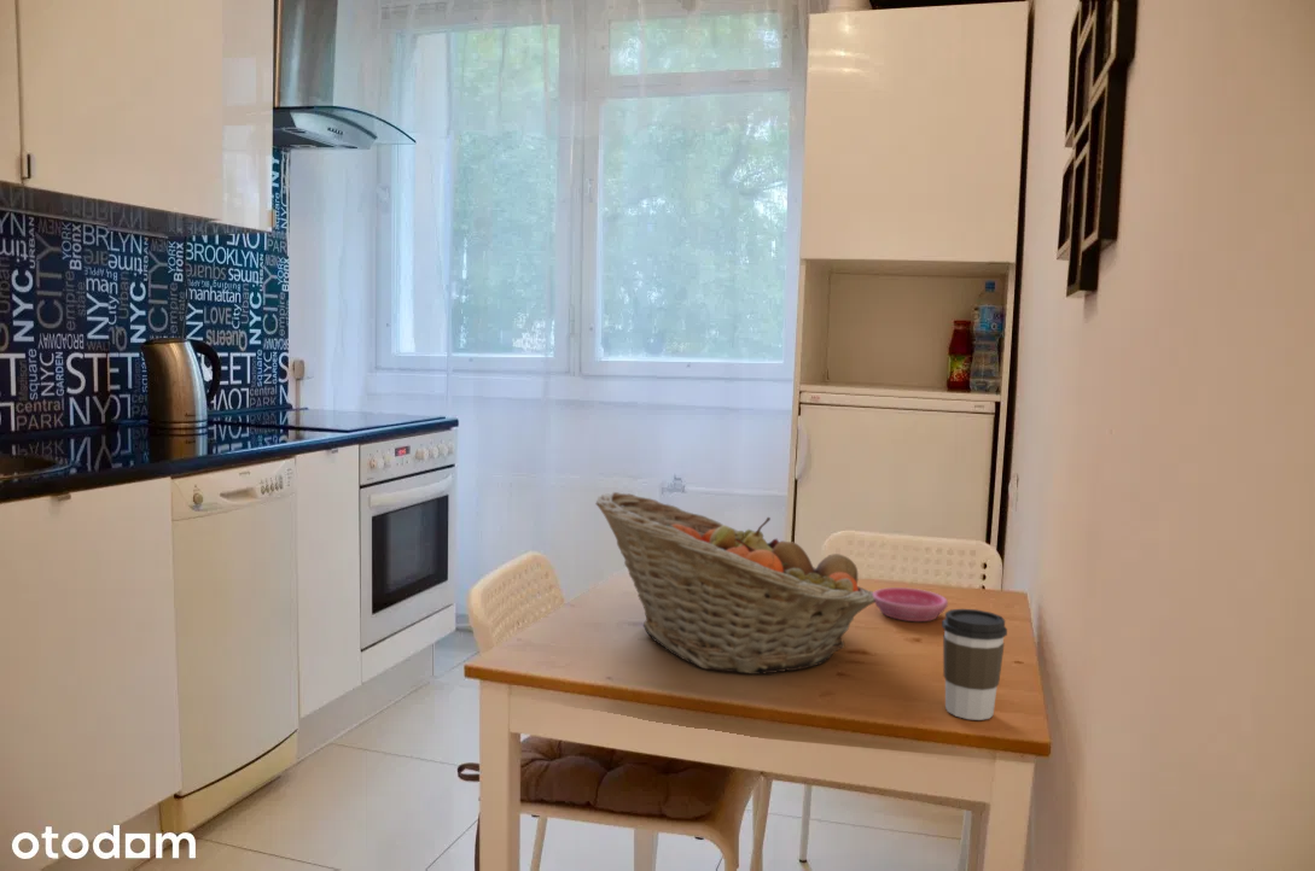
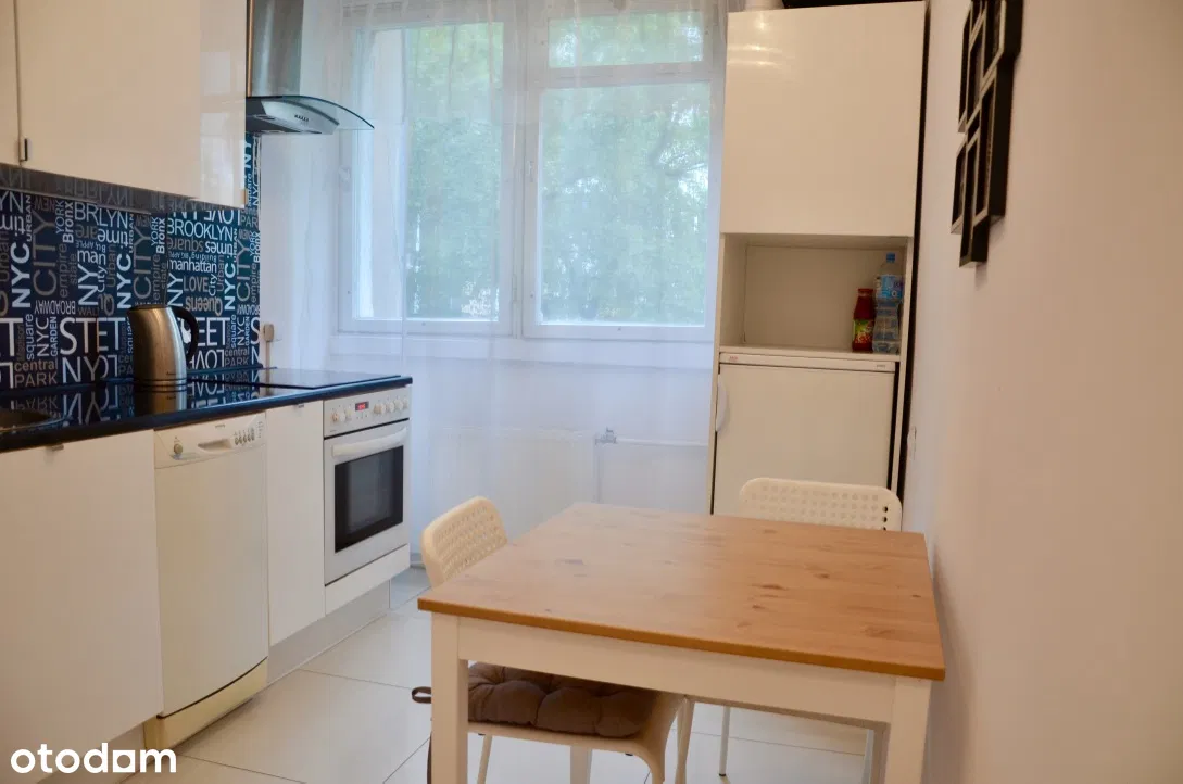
- coffee cup (971, 664)
- saucer (908, 604)
- fruit basket (727, 568)
